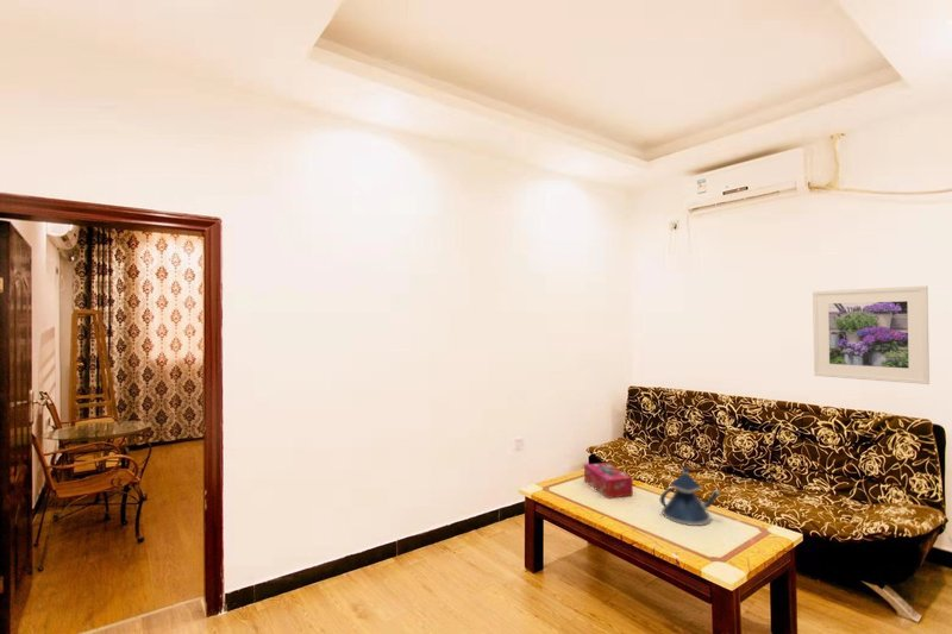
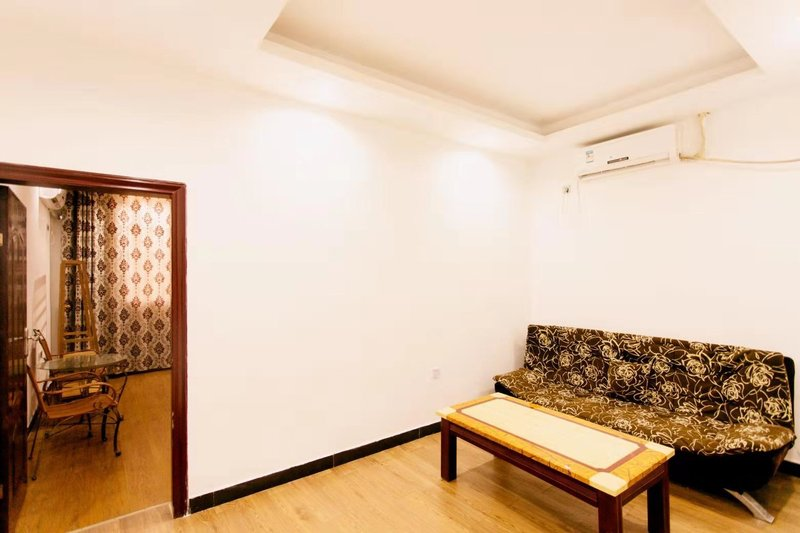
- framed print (866, 333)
- teapot (688, 491)
- tissue box (607, 478)
